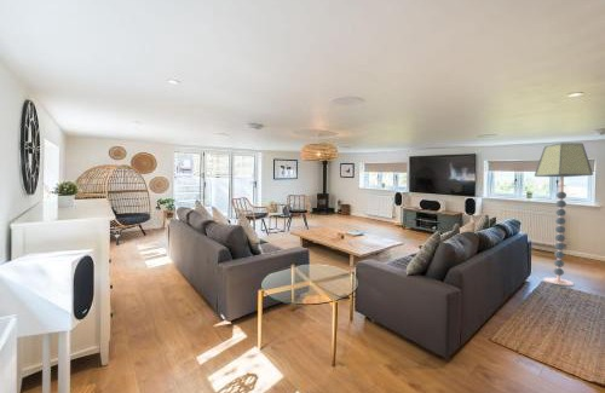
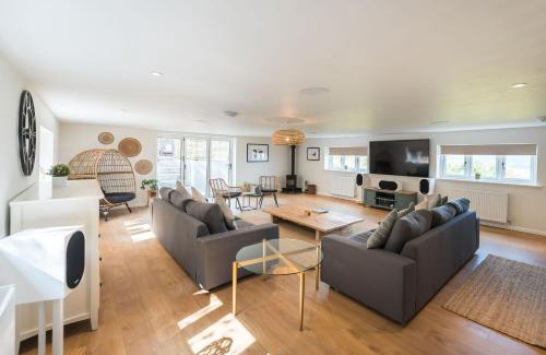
- floor lamp (560, 213)
